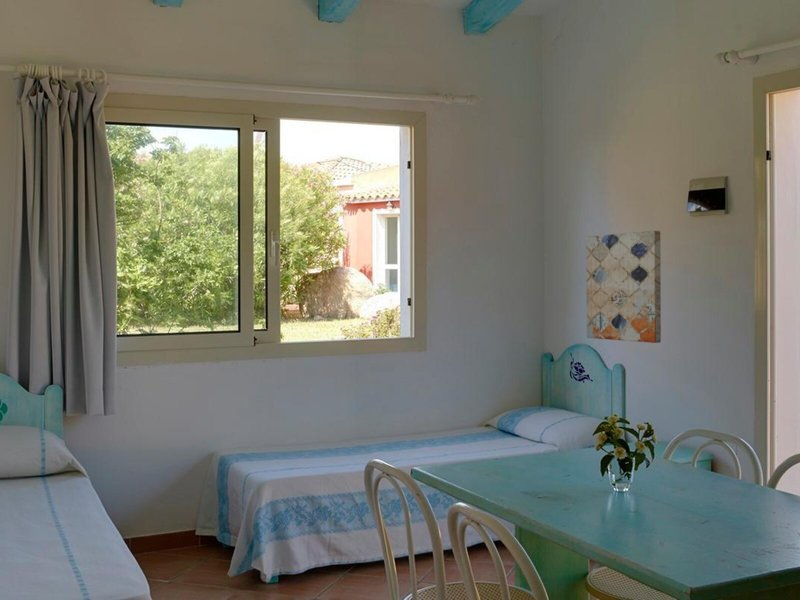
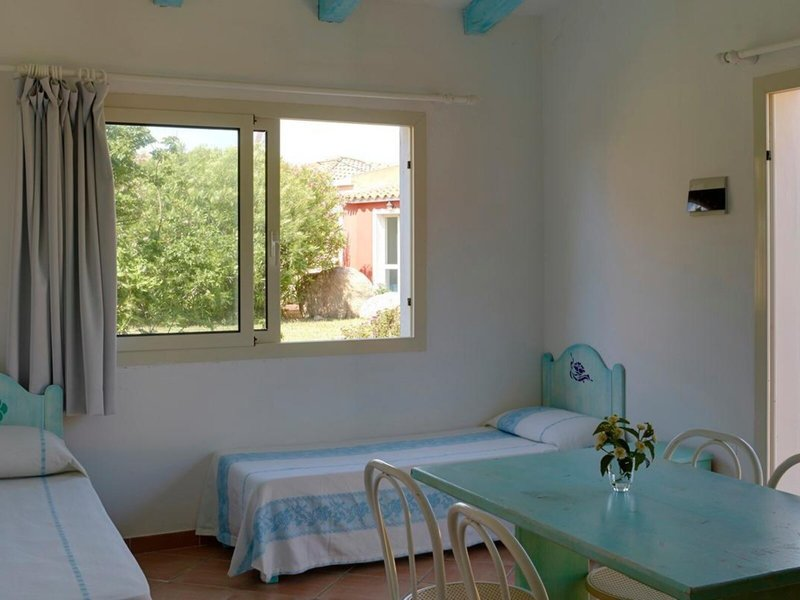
- wall art (622, 287)
